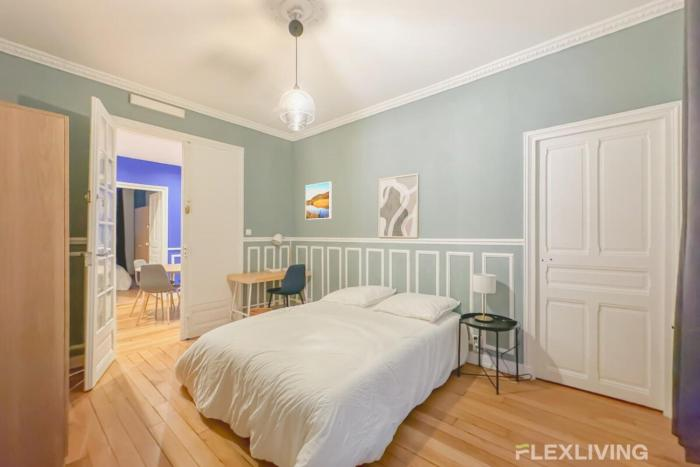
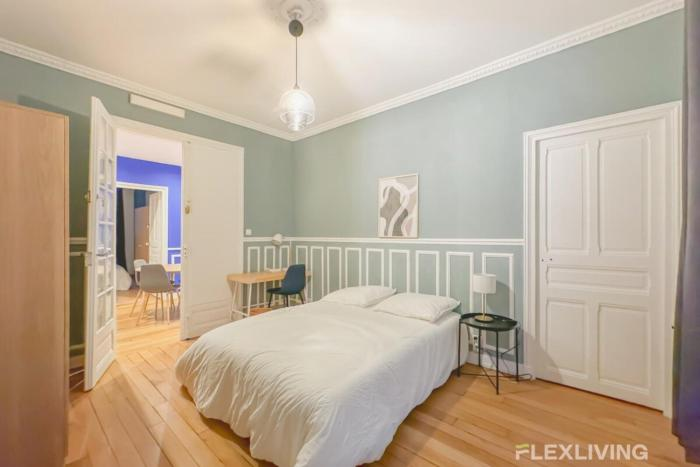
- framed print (318, 201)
